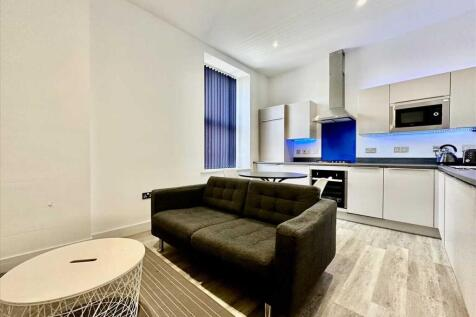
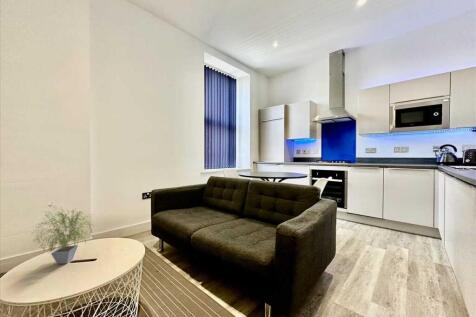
+ potted plant (67, 234)
